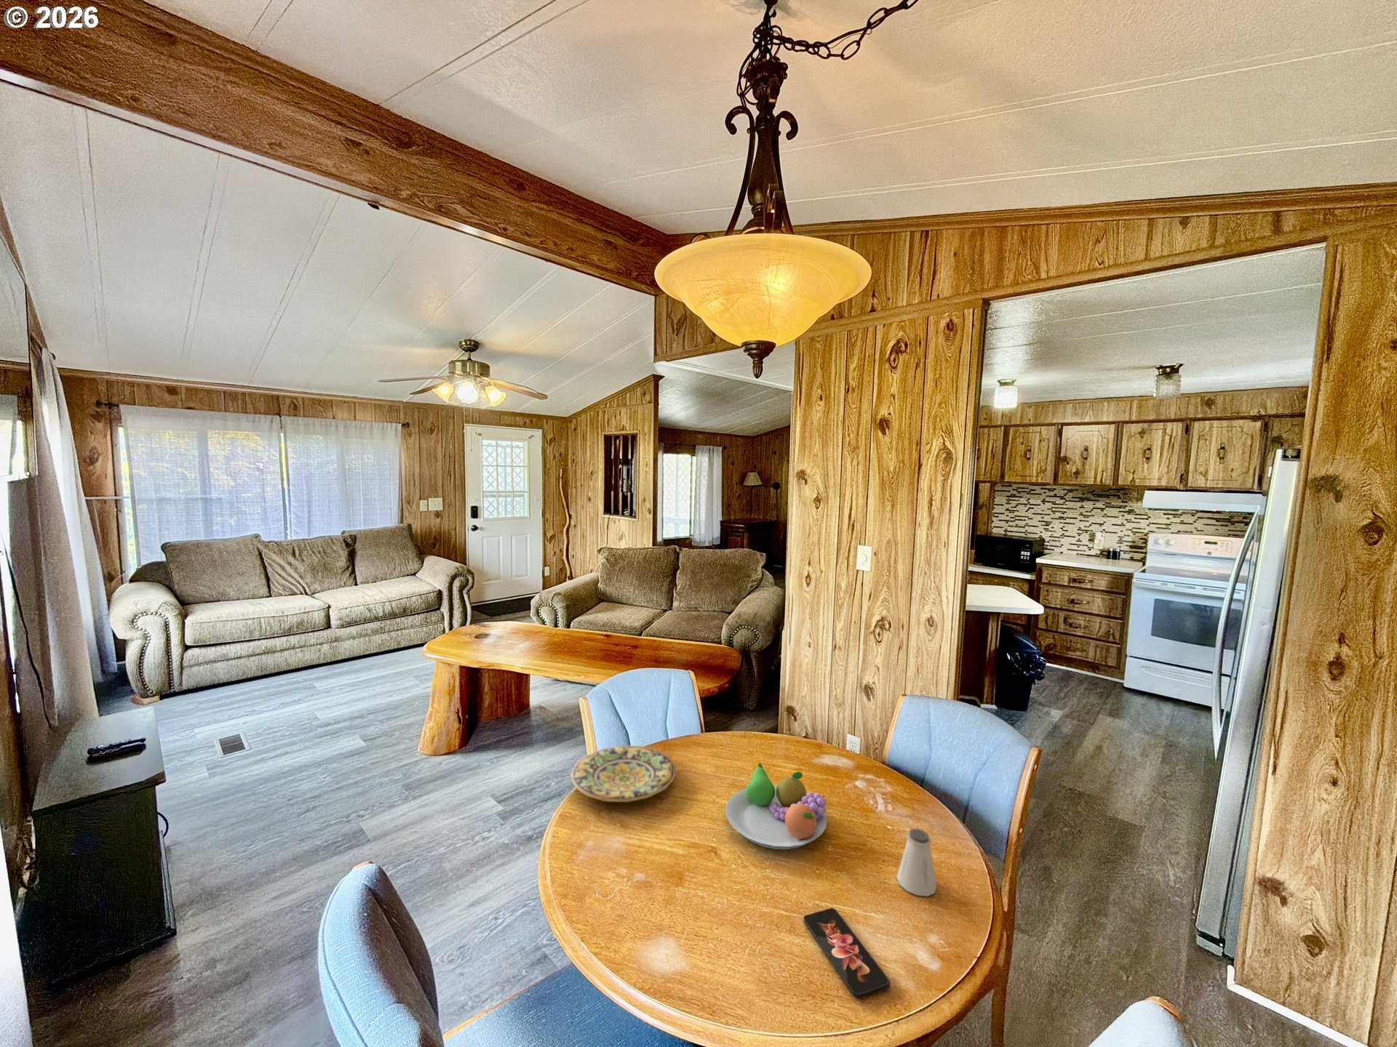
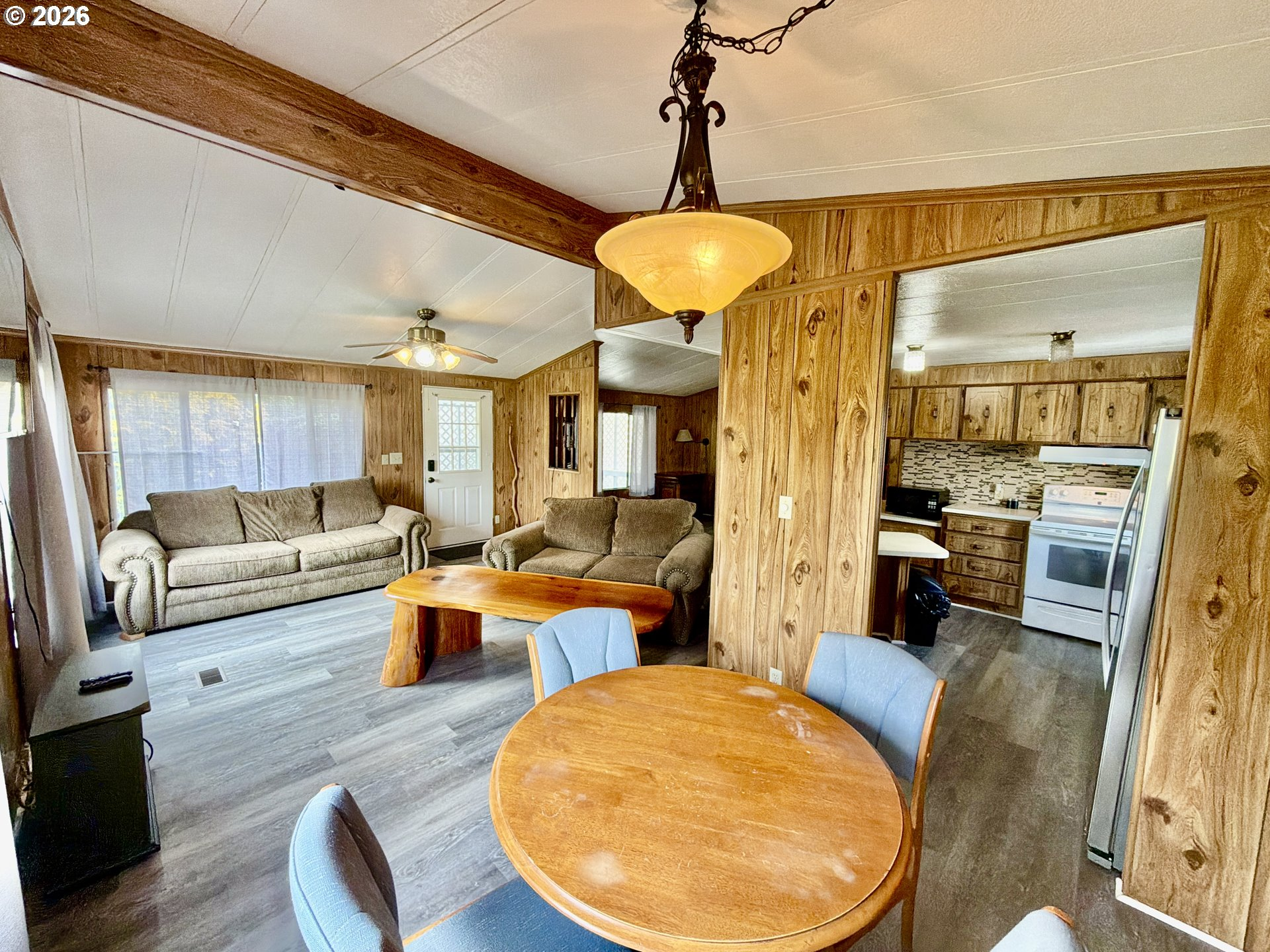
- saltshaker (917, 858)
- plate (624, 775)
- fruit bowl (776, 802)
- smartphone (844, 949)
